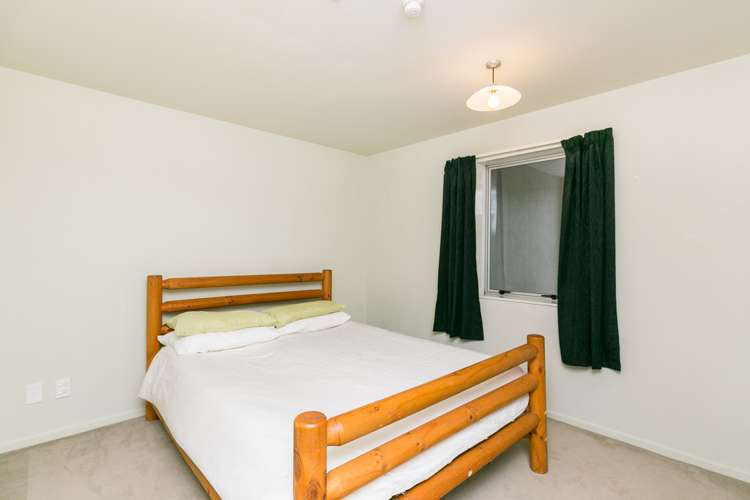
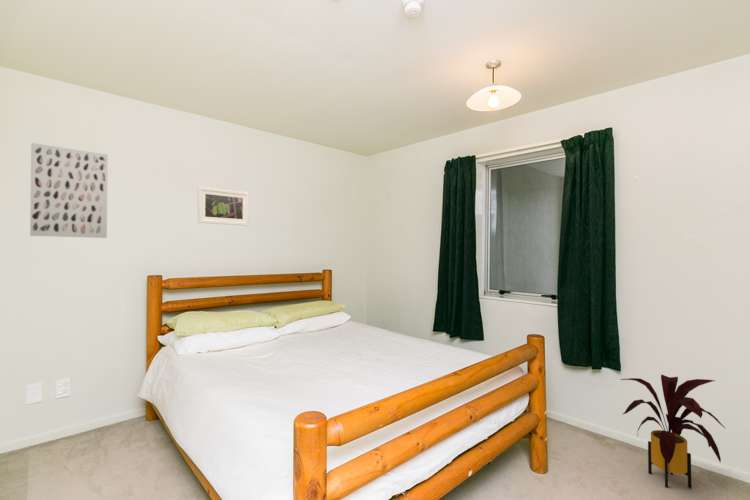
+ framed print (224, 207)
+ house plant (666, 426)
+ wall art (70, 193)
